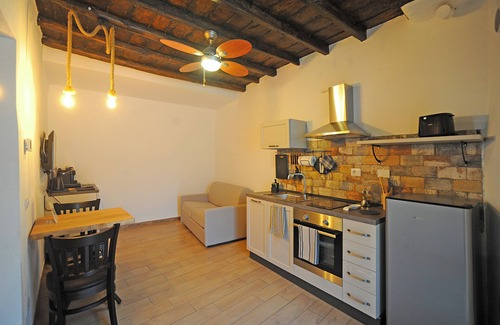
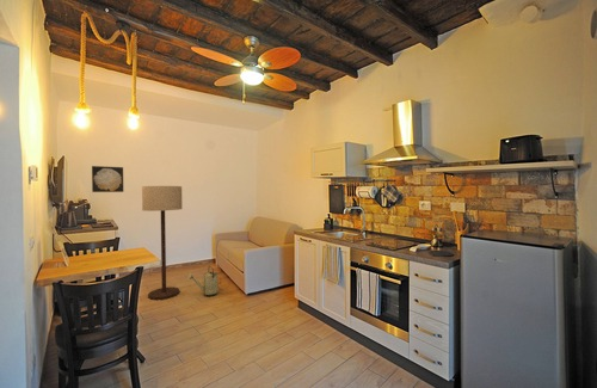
+ wall art (107, 179)
+ watering can (204, 281)
+ floor lamp (162, 240)
